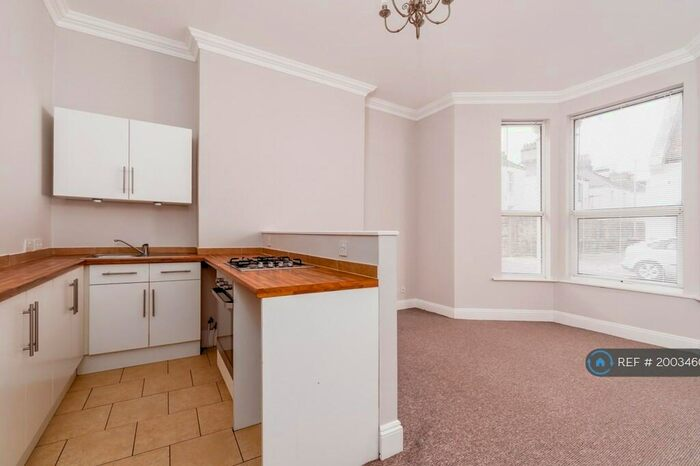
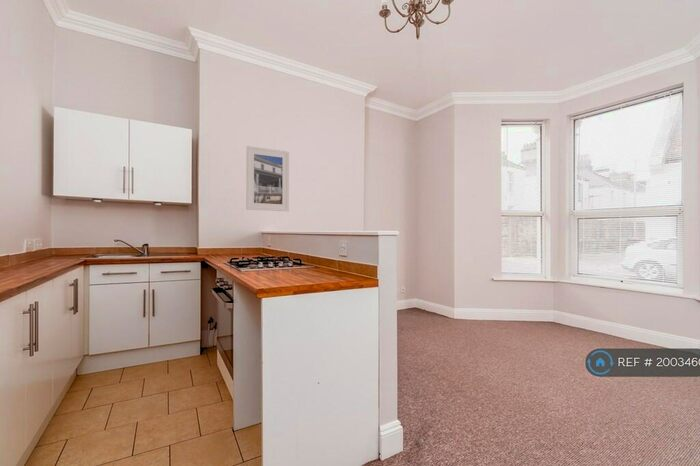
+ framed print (268, 179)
